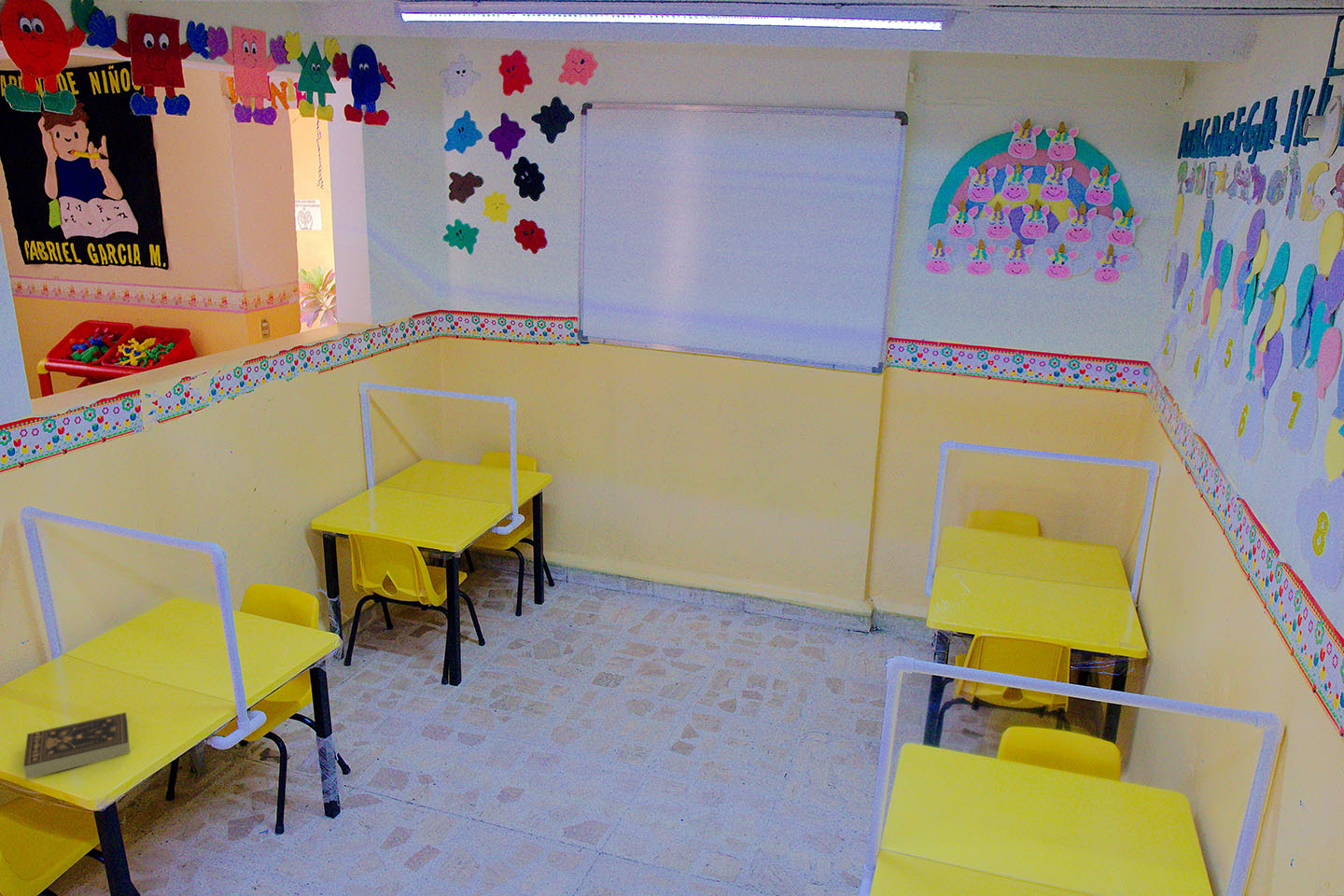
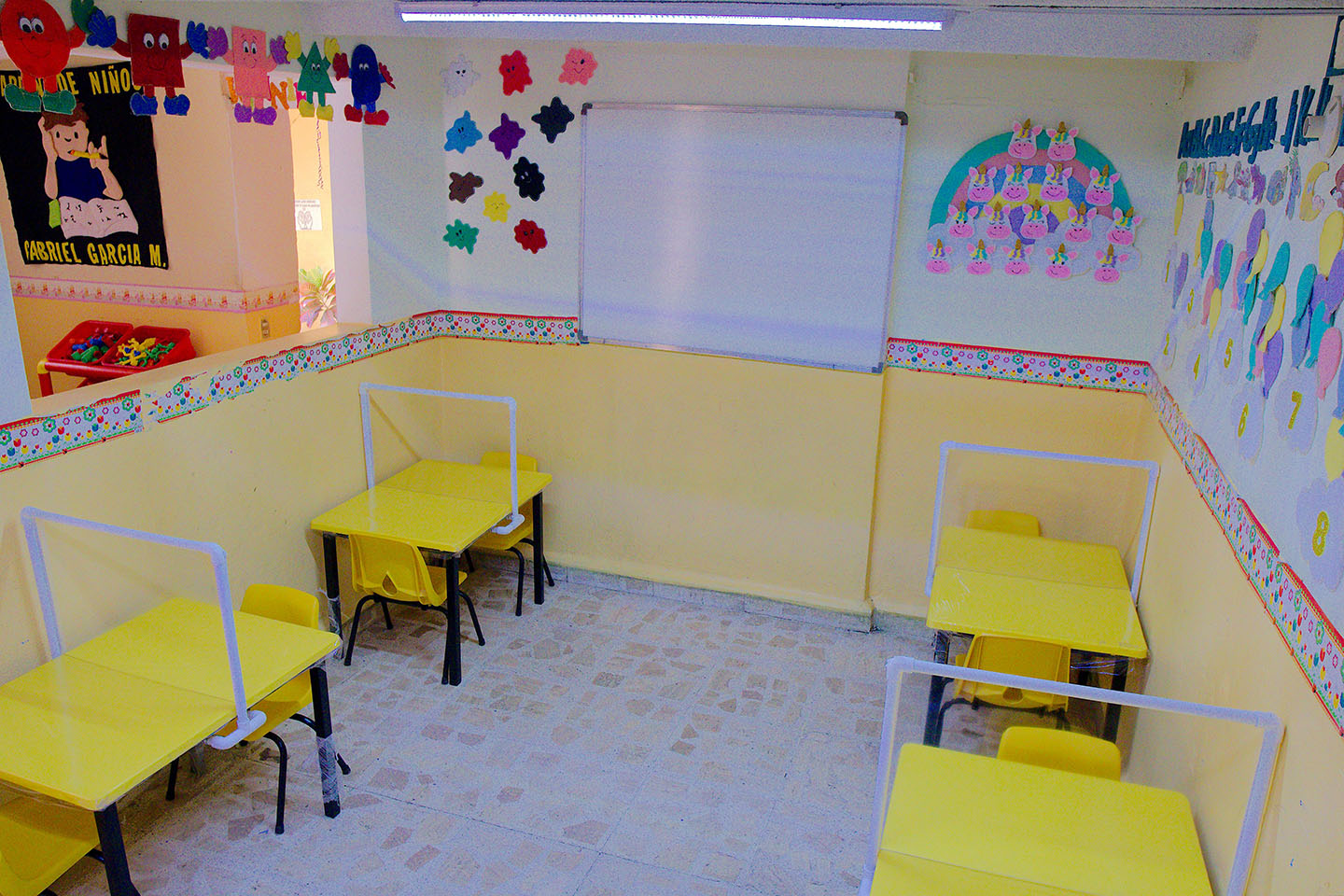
- book (78, 743)
